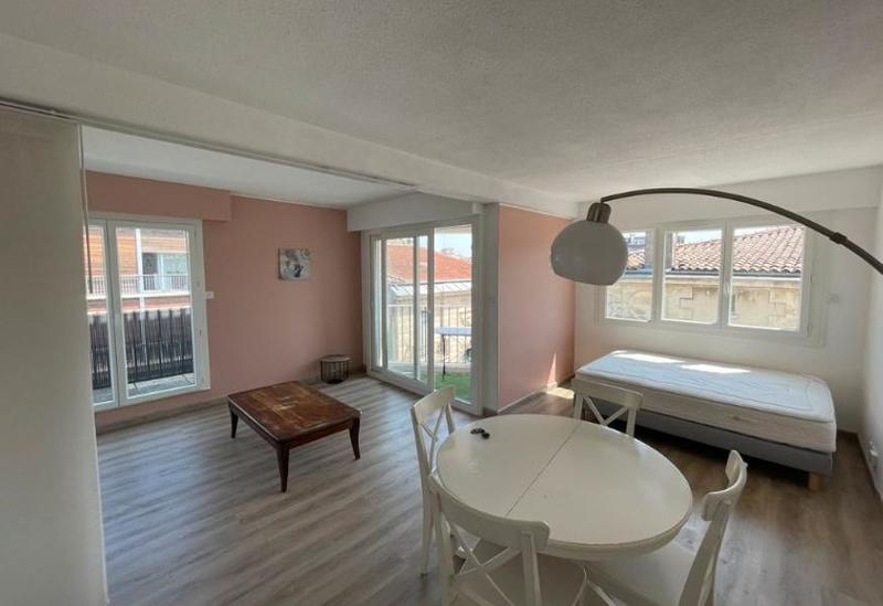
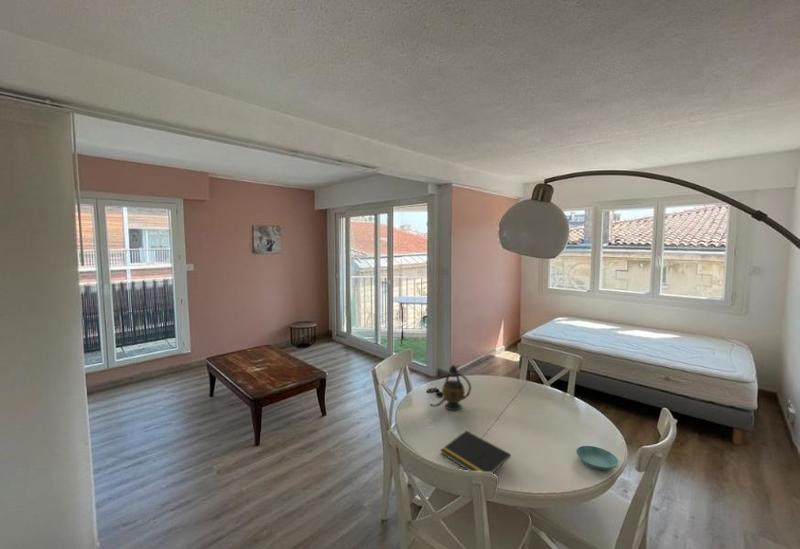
+ notepad (474, 453)
+ saucer (596, 458)
+ teapot (448, 387)
